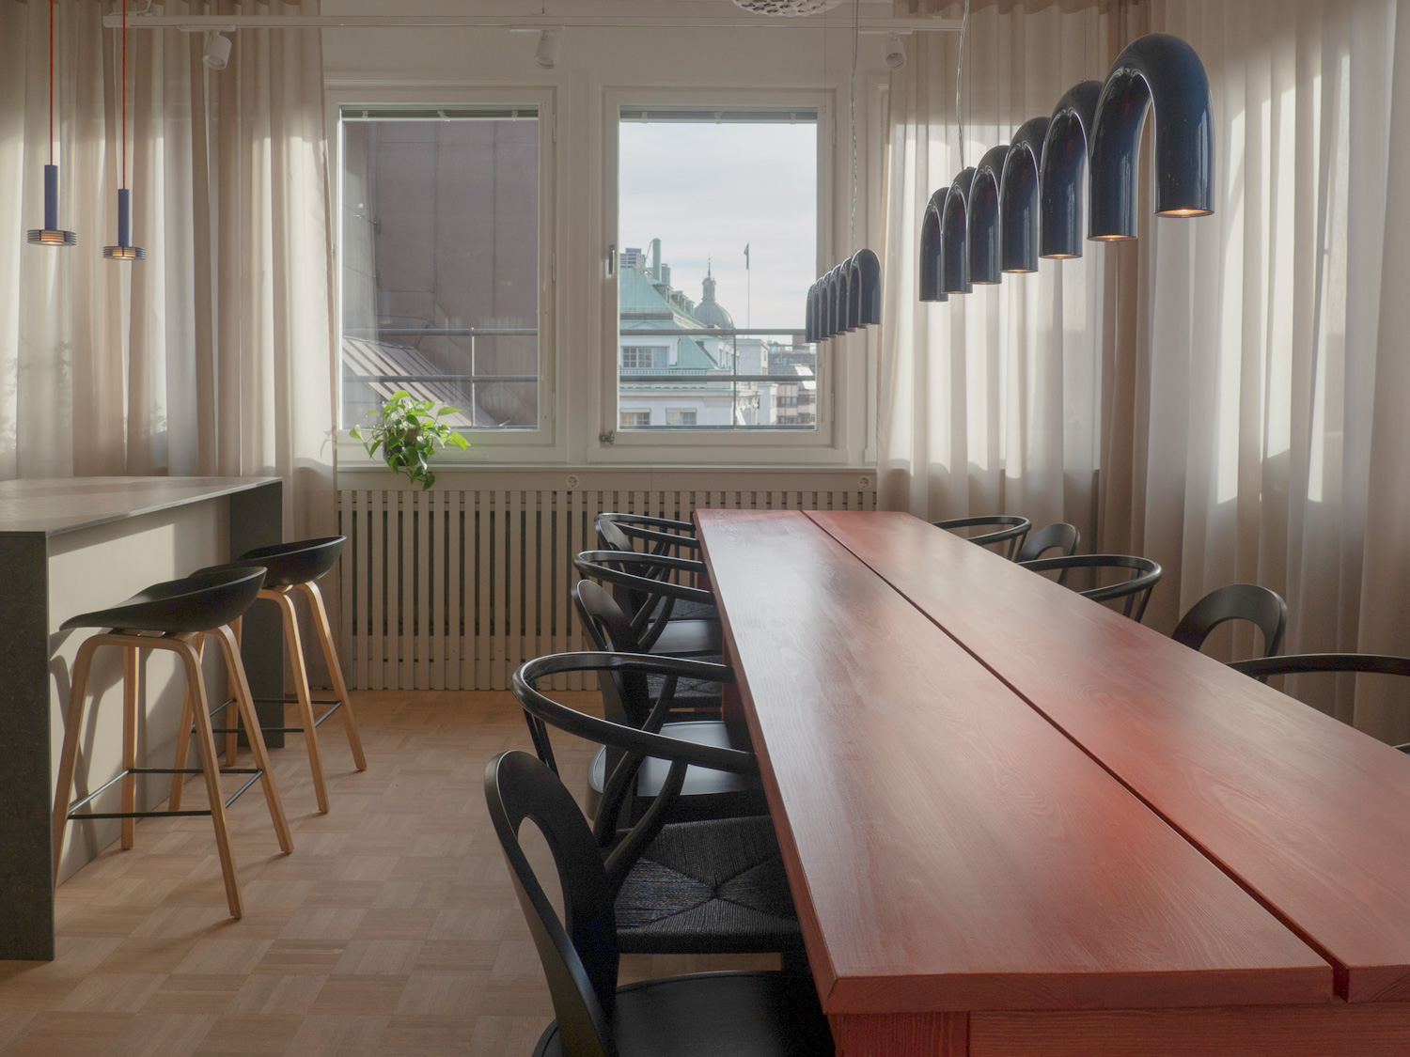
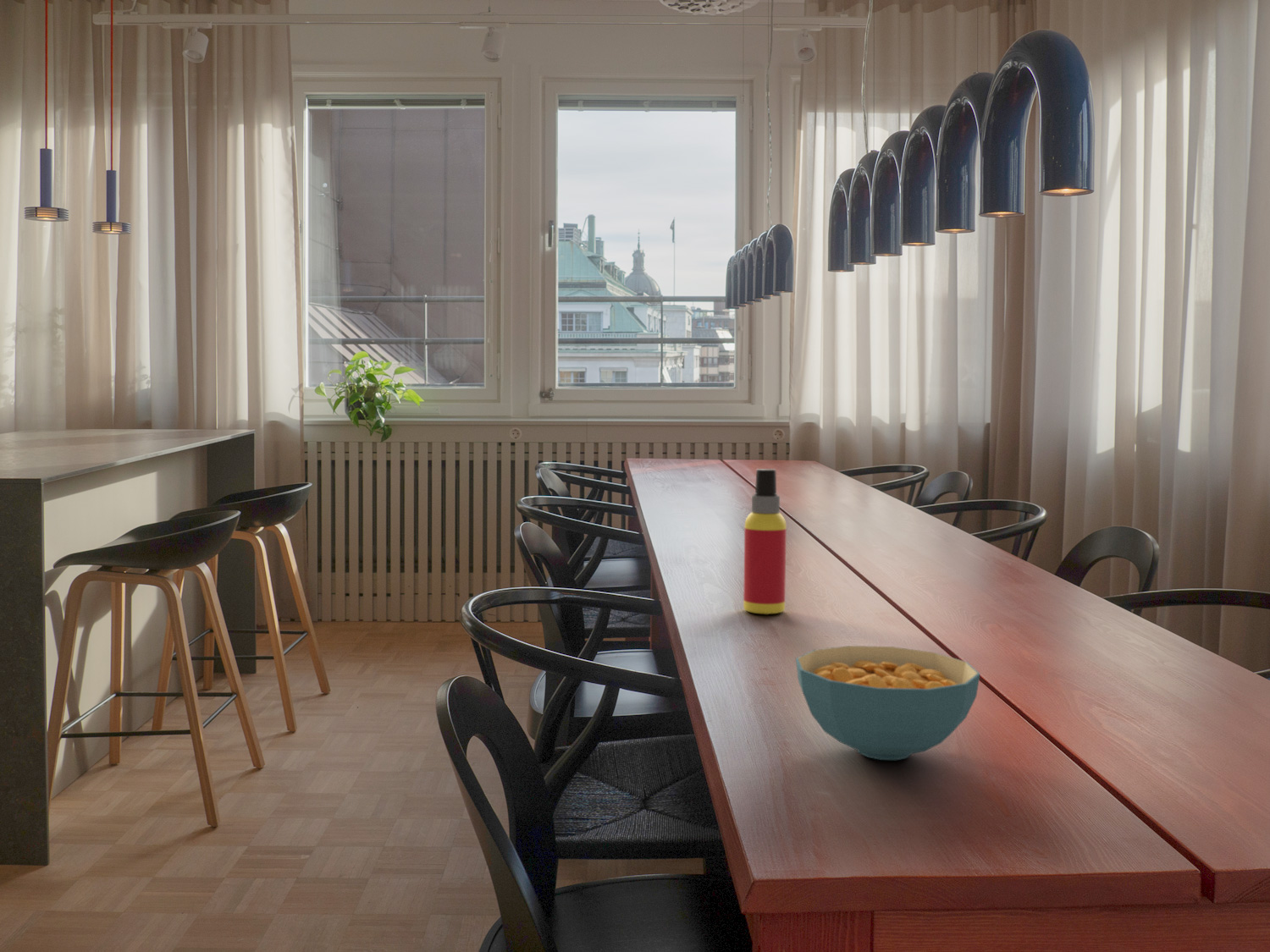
+ spray bottle (765, 540)
+ cereal bowl (884, 708)
